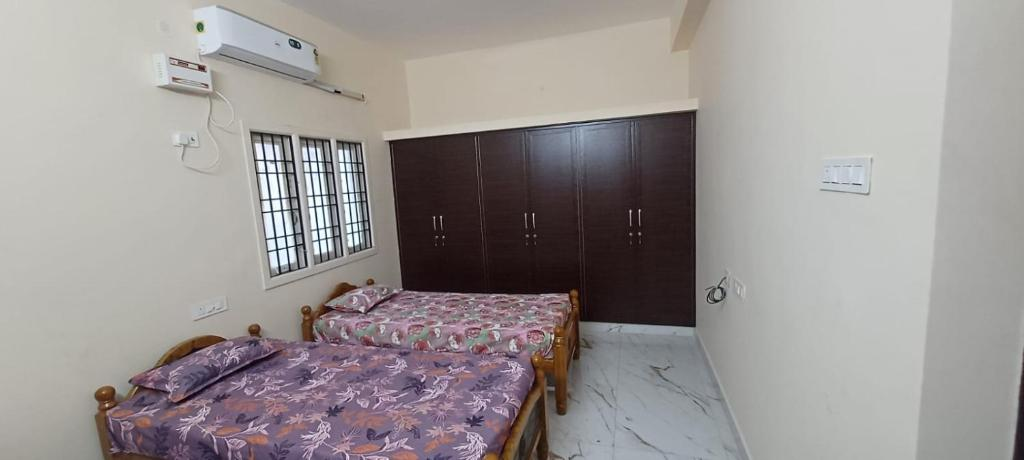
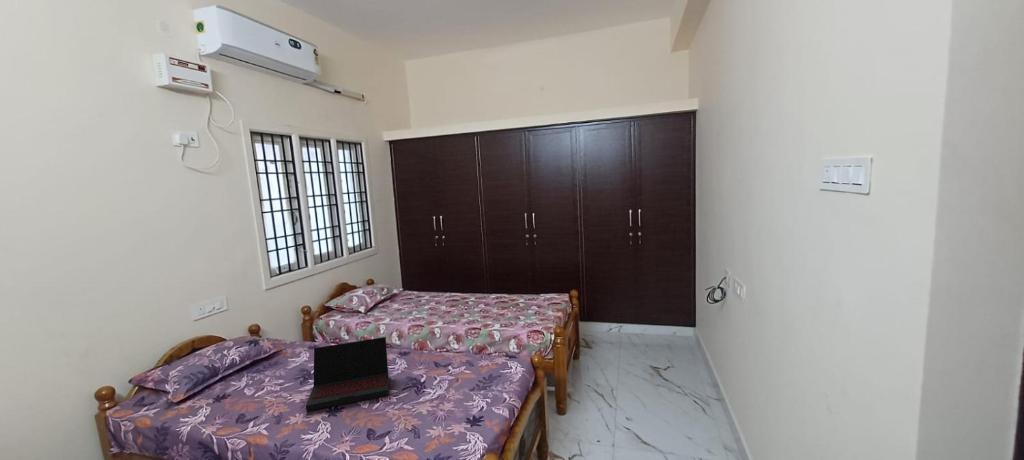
+ laptop (349, 369)
